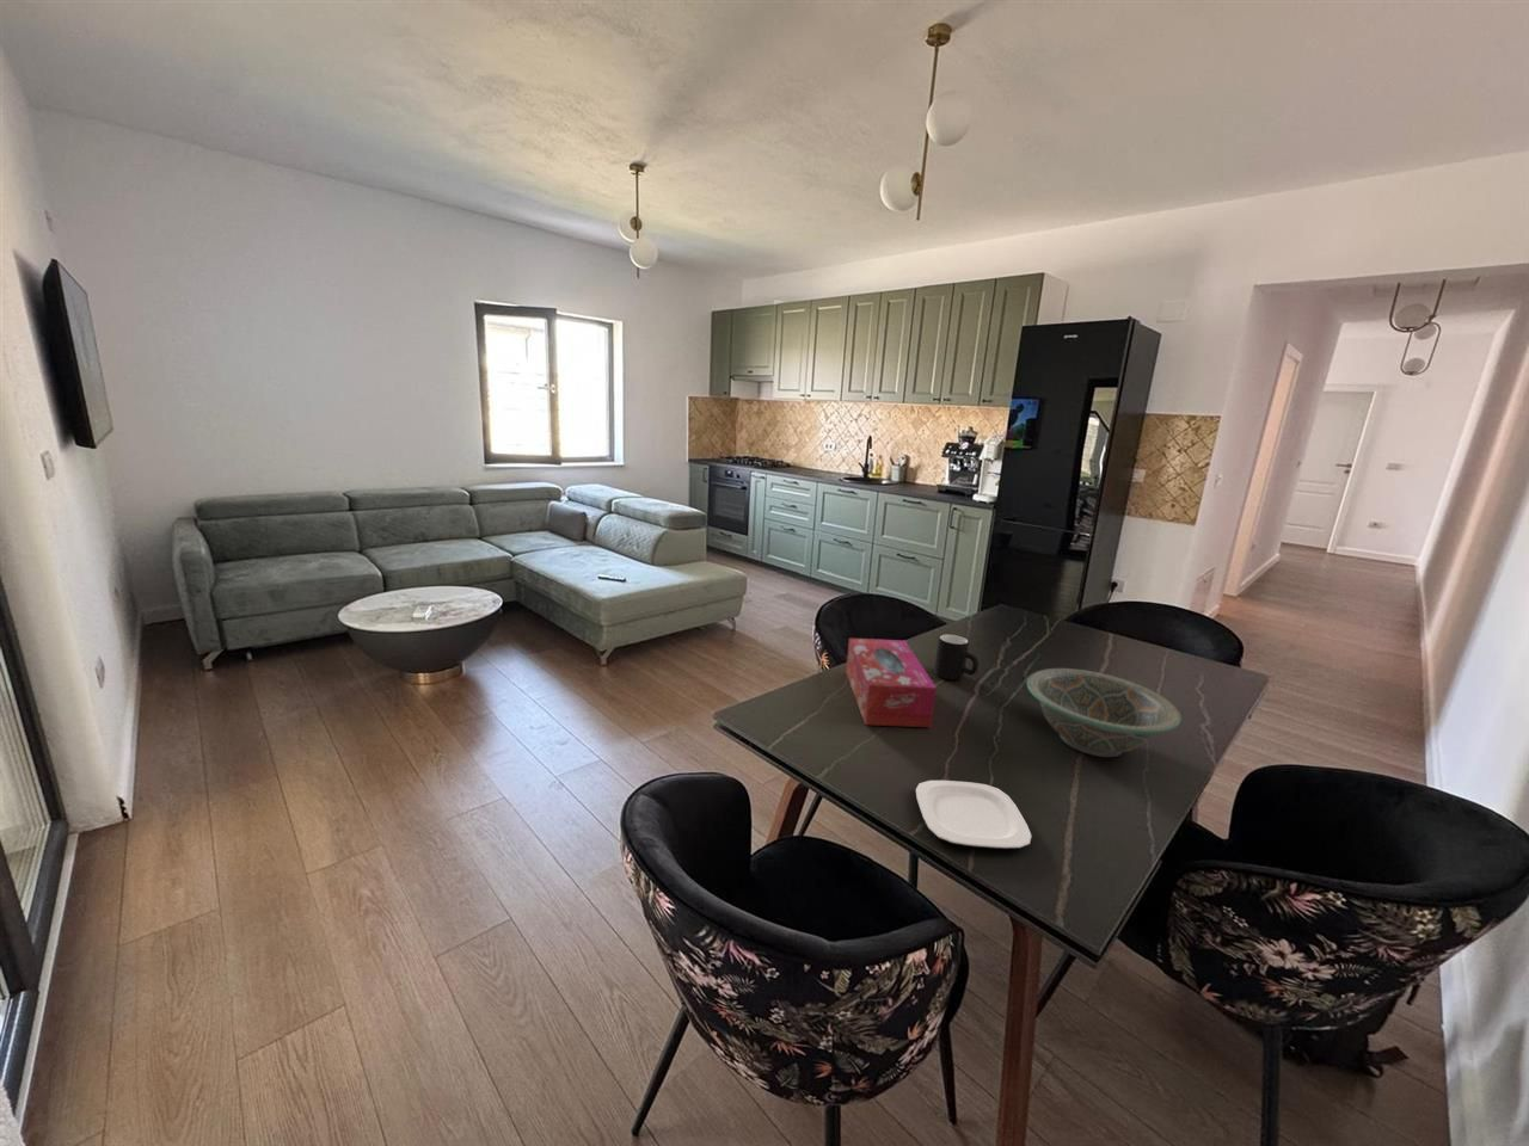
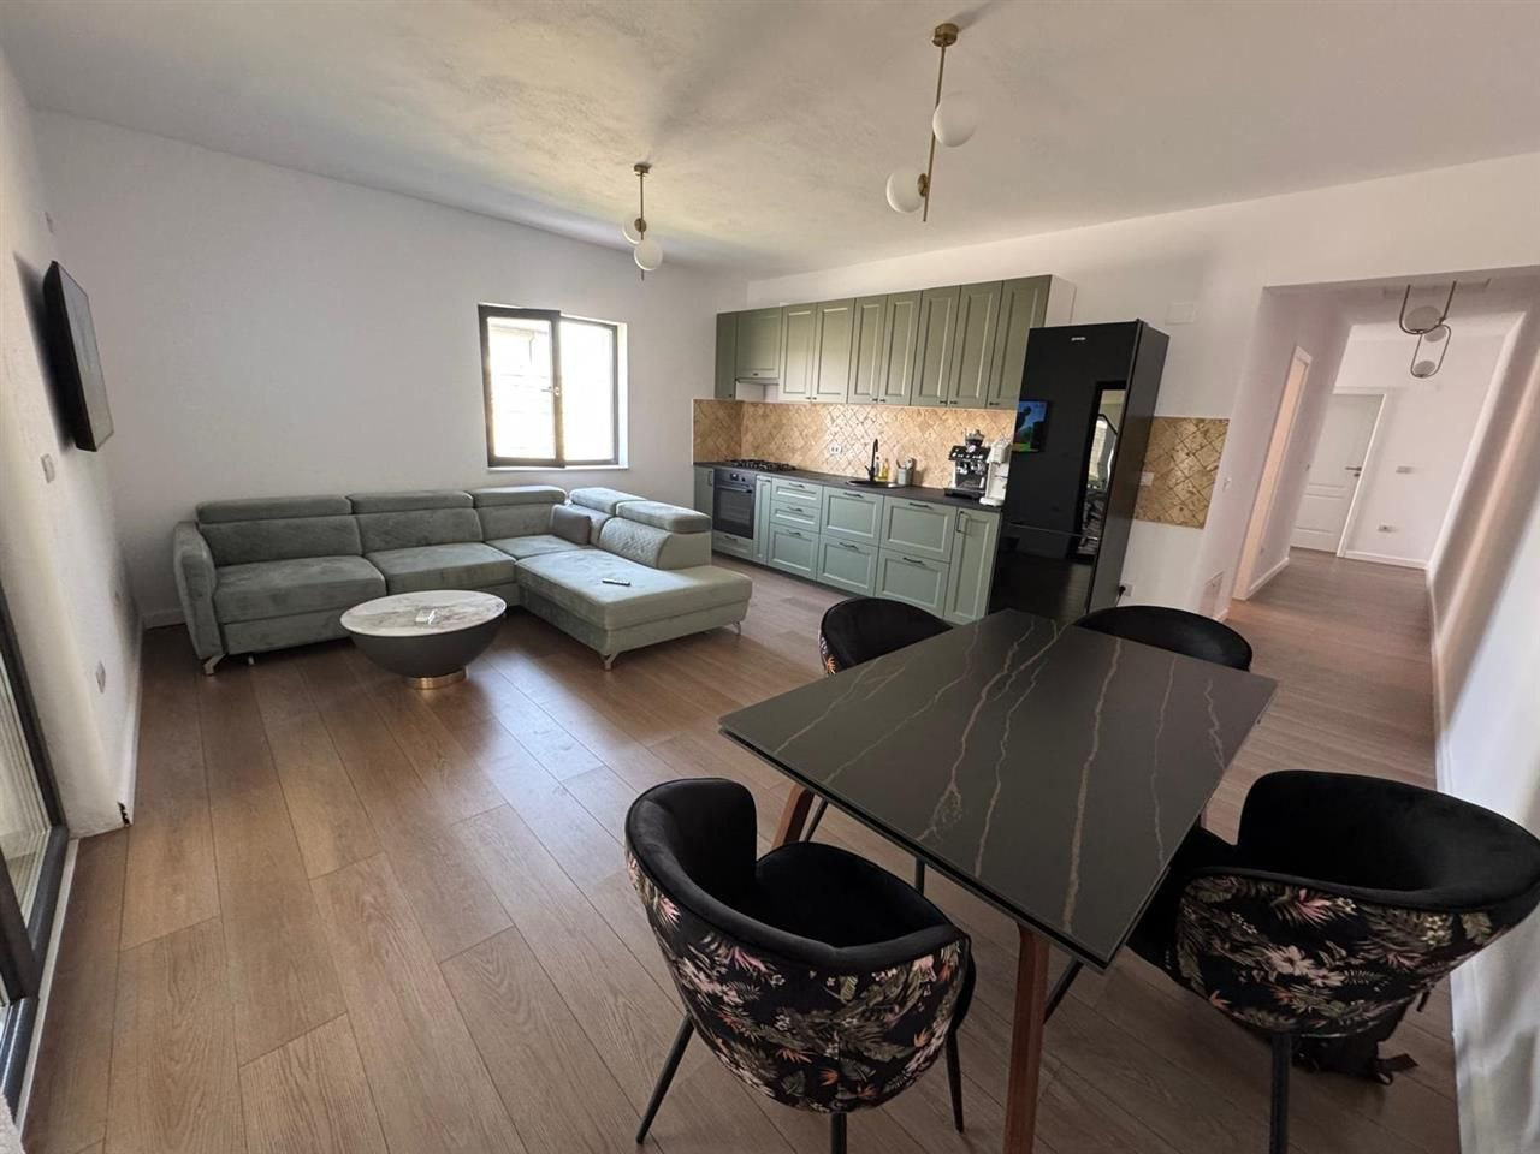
- decorative bowl (1094, 719)
- mug (957, 658)
- tissue box (886, 678)
- plate (970, 814)
